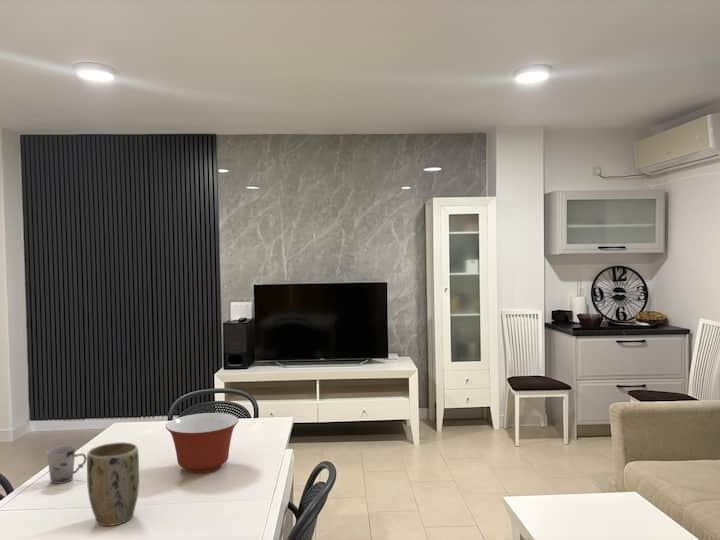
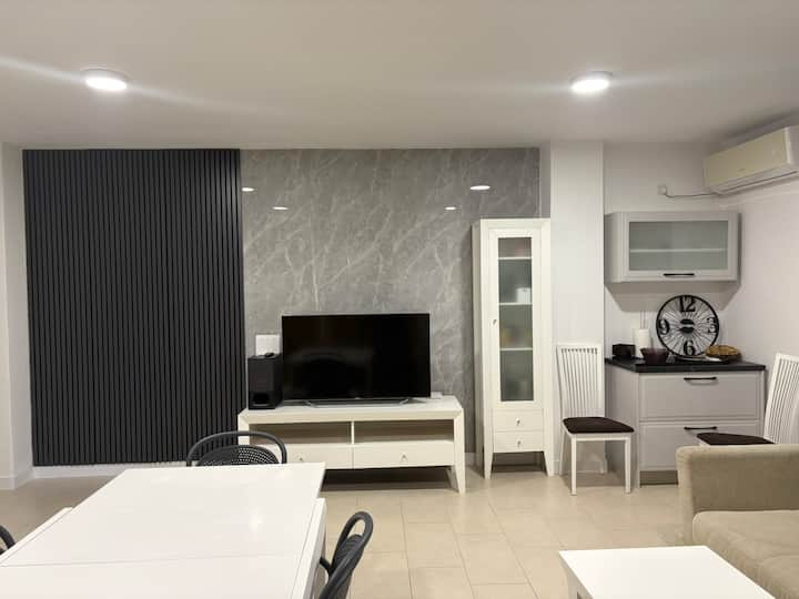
- cup (67, 464)
- mixing bowl (203, 444)
- plant pot (113, 484)
